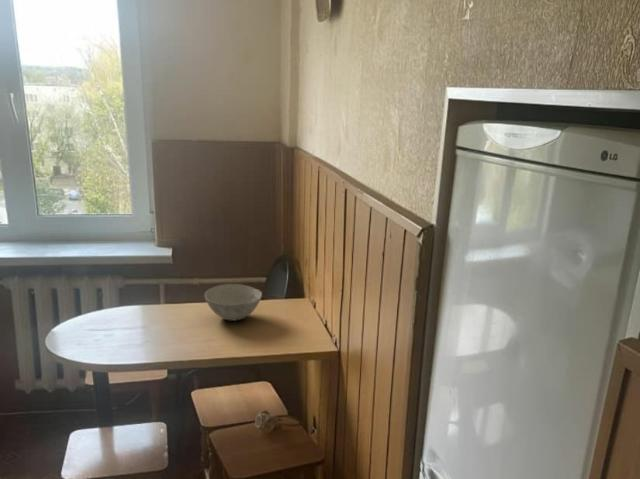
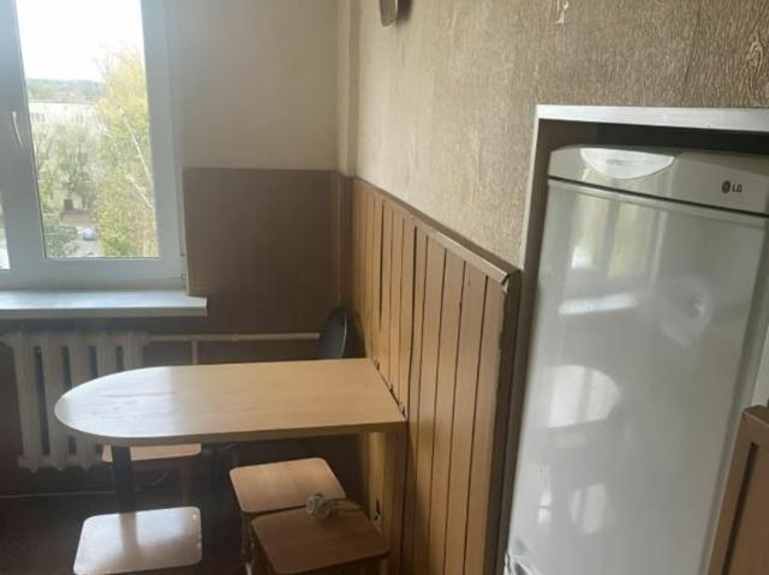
- bowl (233, 305)
